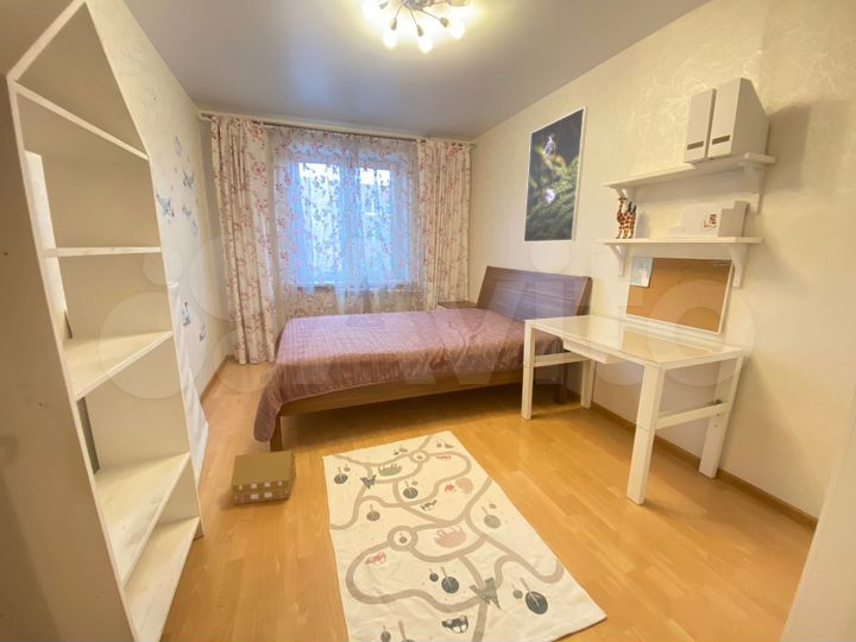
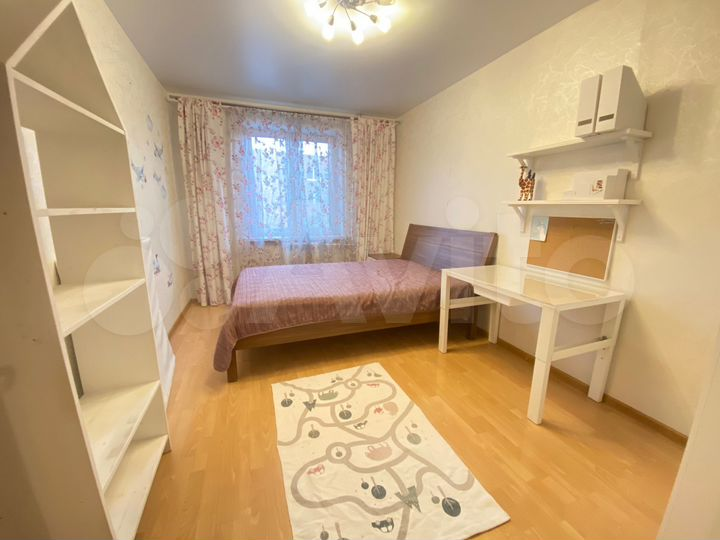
- toy house (265, 471)
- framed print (550, 183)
